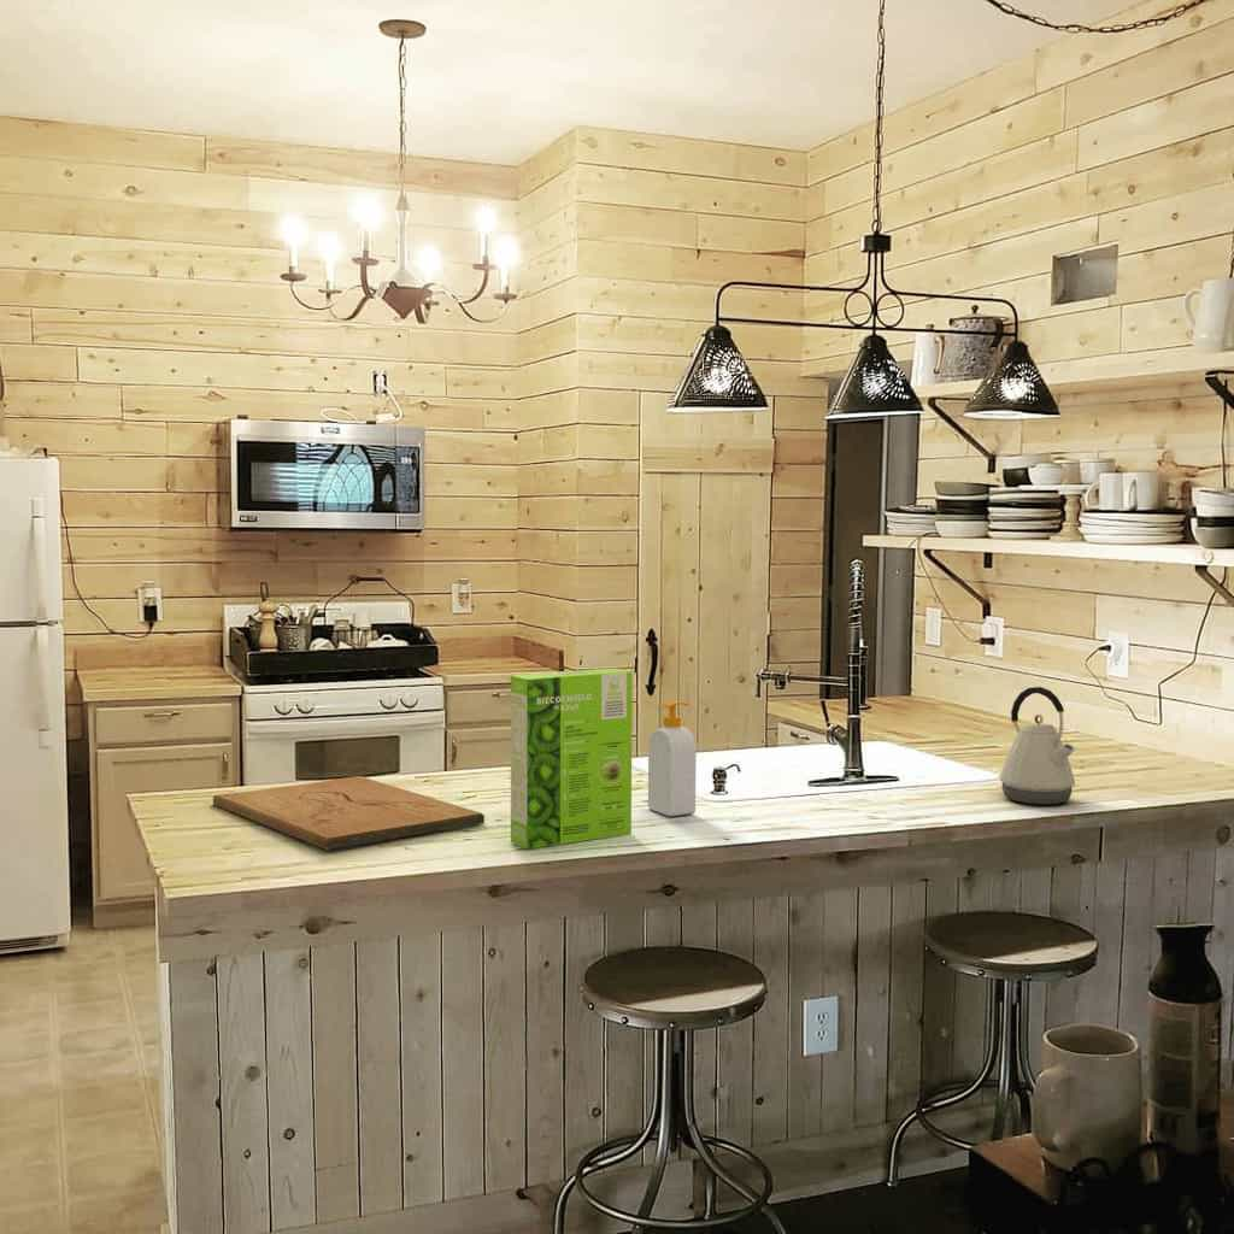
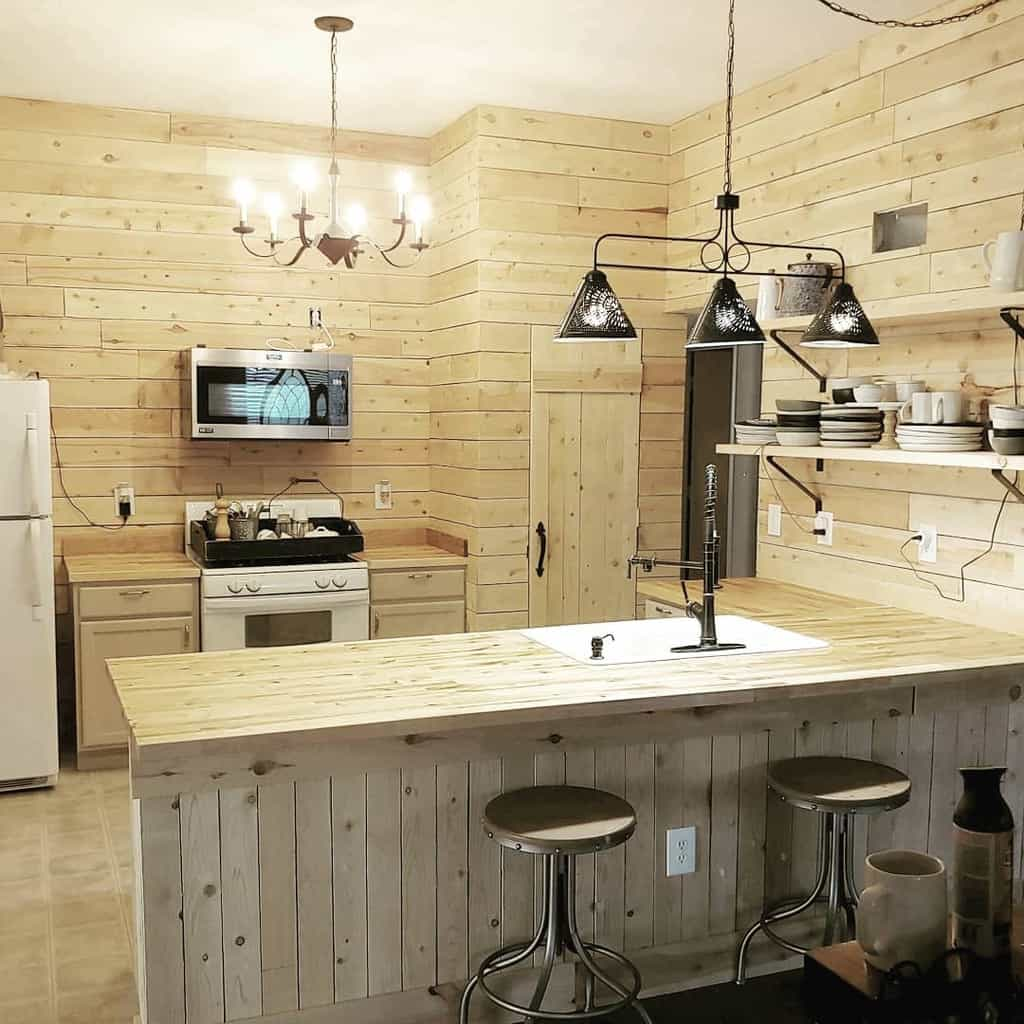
- soap bottle (672, 757)
- cake mix box (571, 756)
- cutting board (345, 807)
- kettle (1039, 744)
